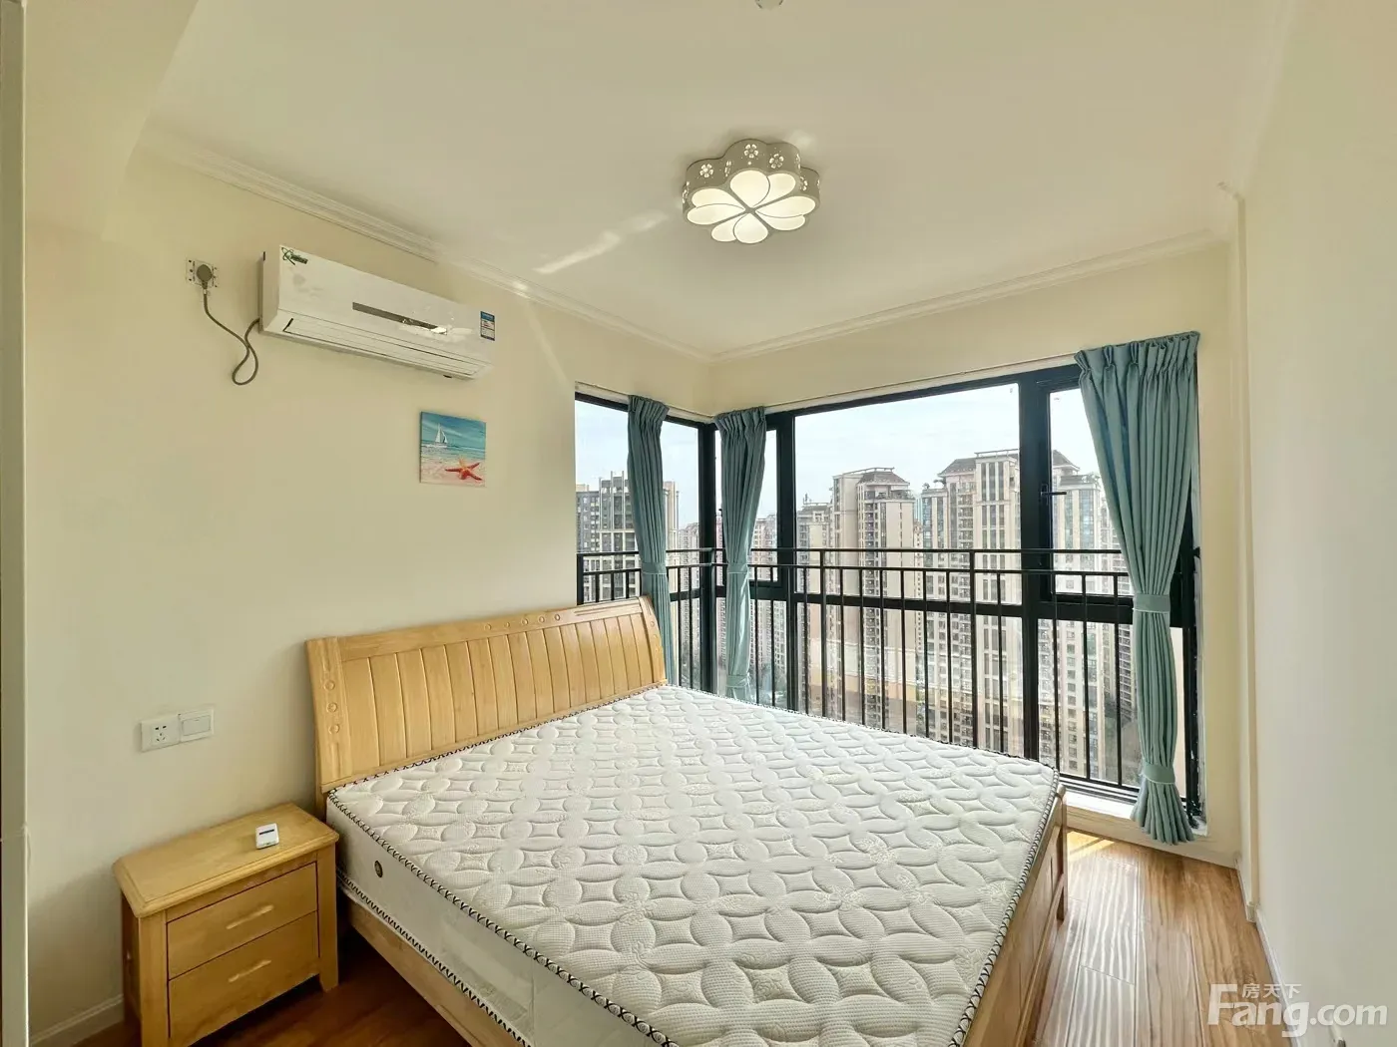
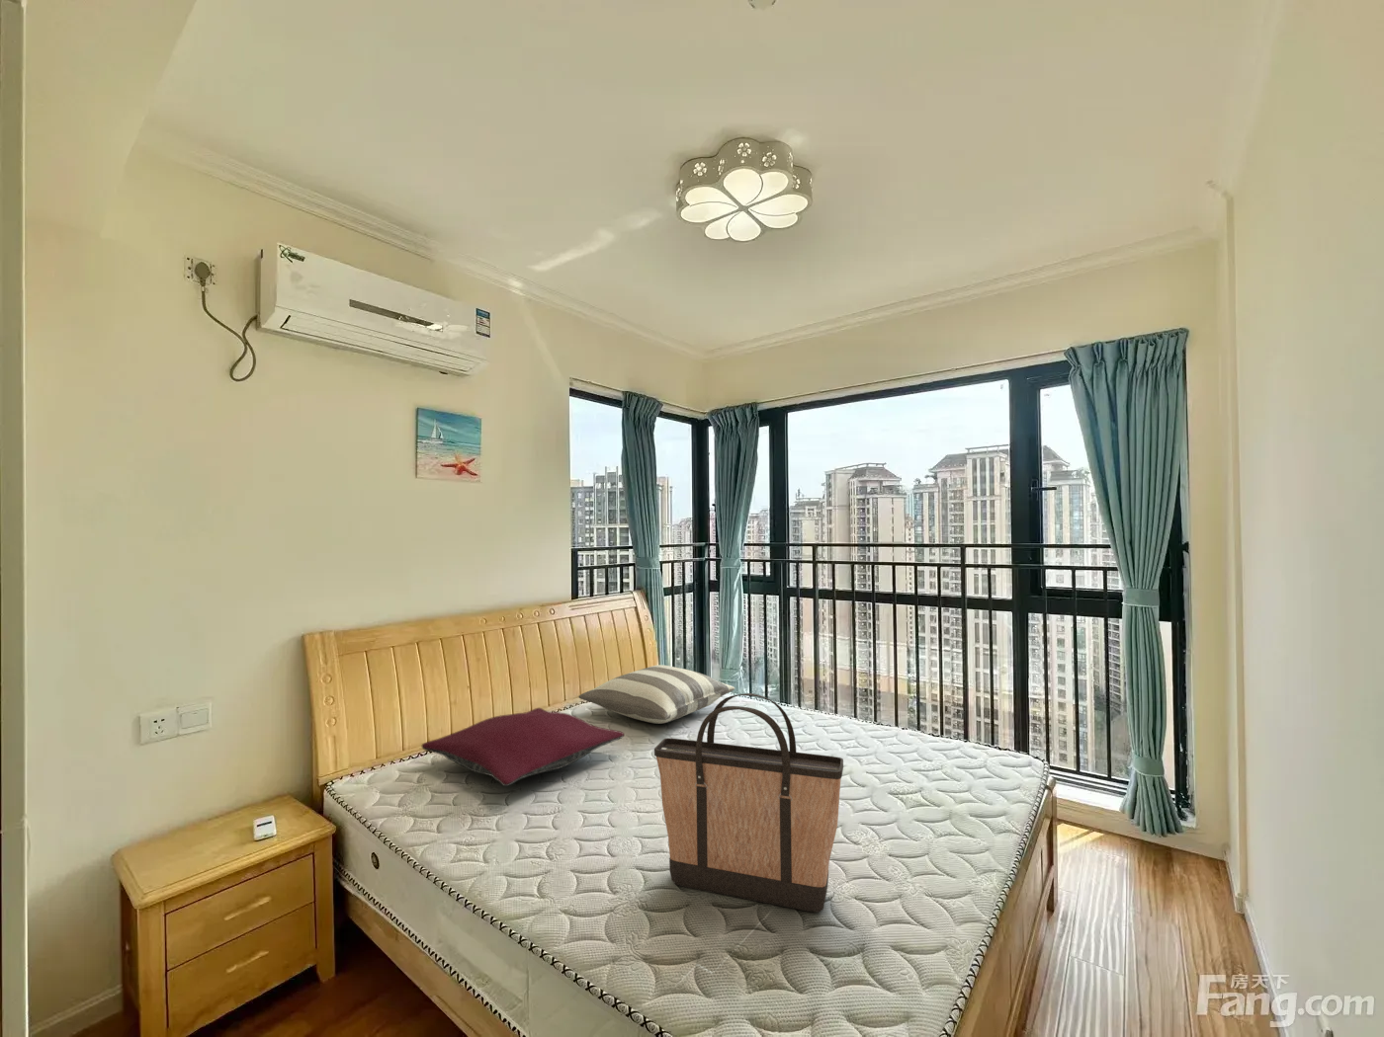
+ pillow (525, 741)
+ shopping bag (746, 795)
+ pillow (658, 692)
